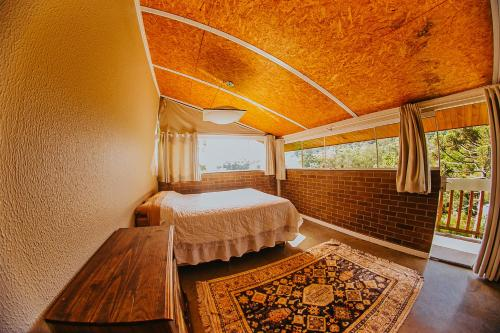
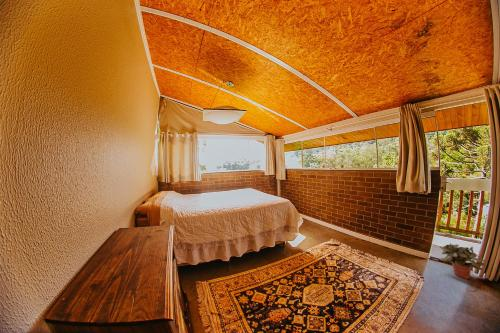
+ potted plant (461, 260)
